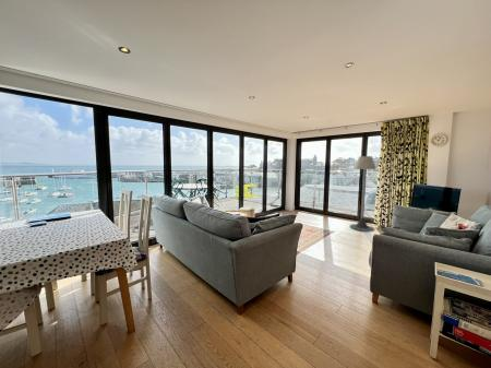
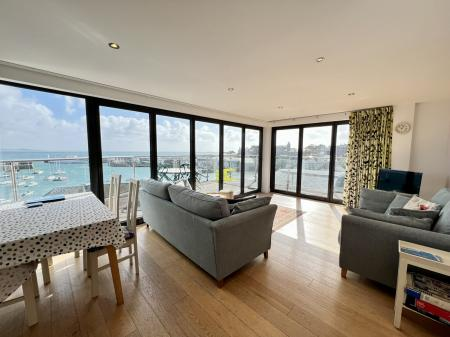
- floor lamp (363, 192)
